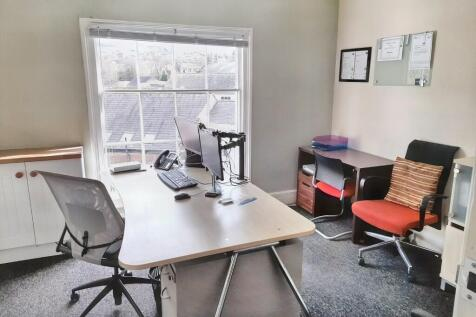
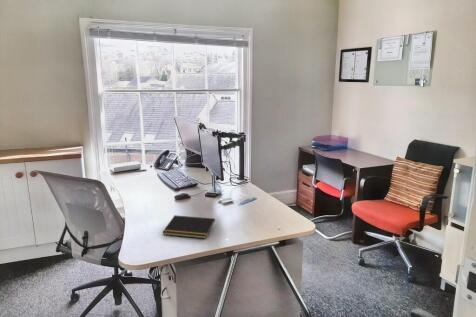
+ notepad (189, 226)
